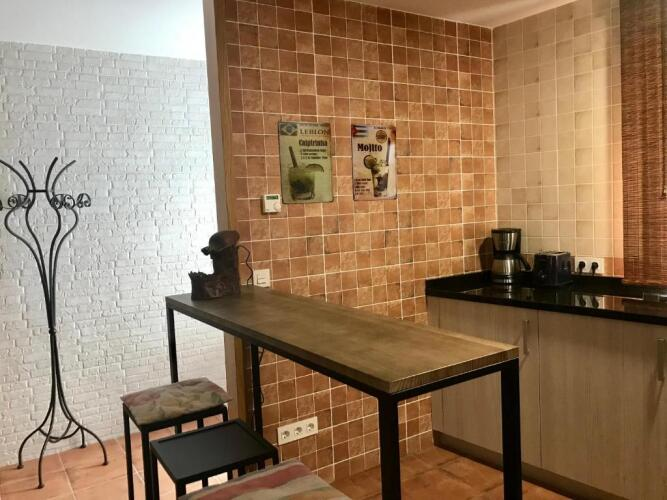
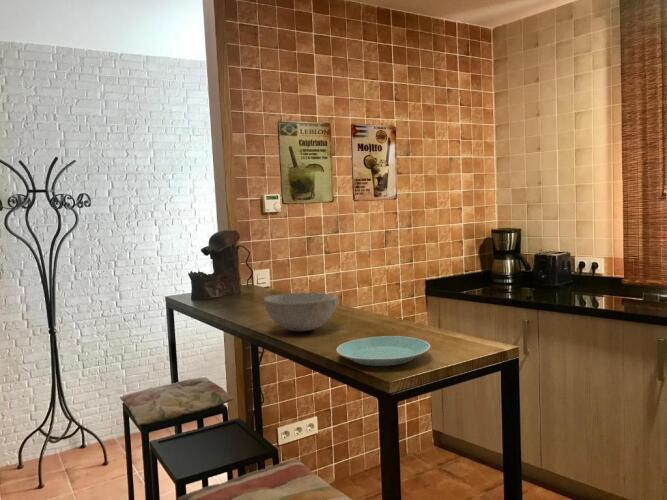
+ plate (383, 351)
+ bowl (301, 313)
